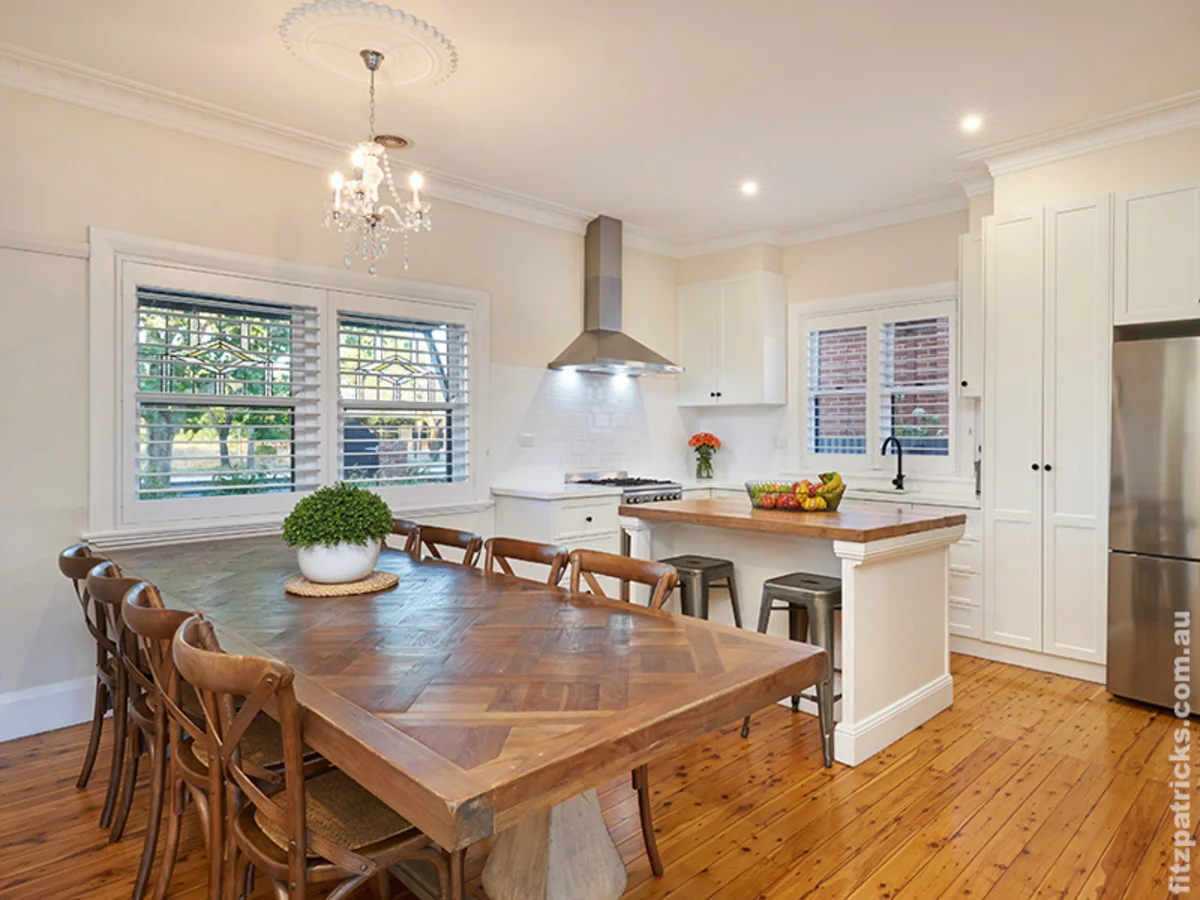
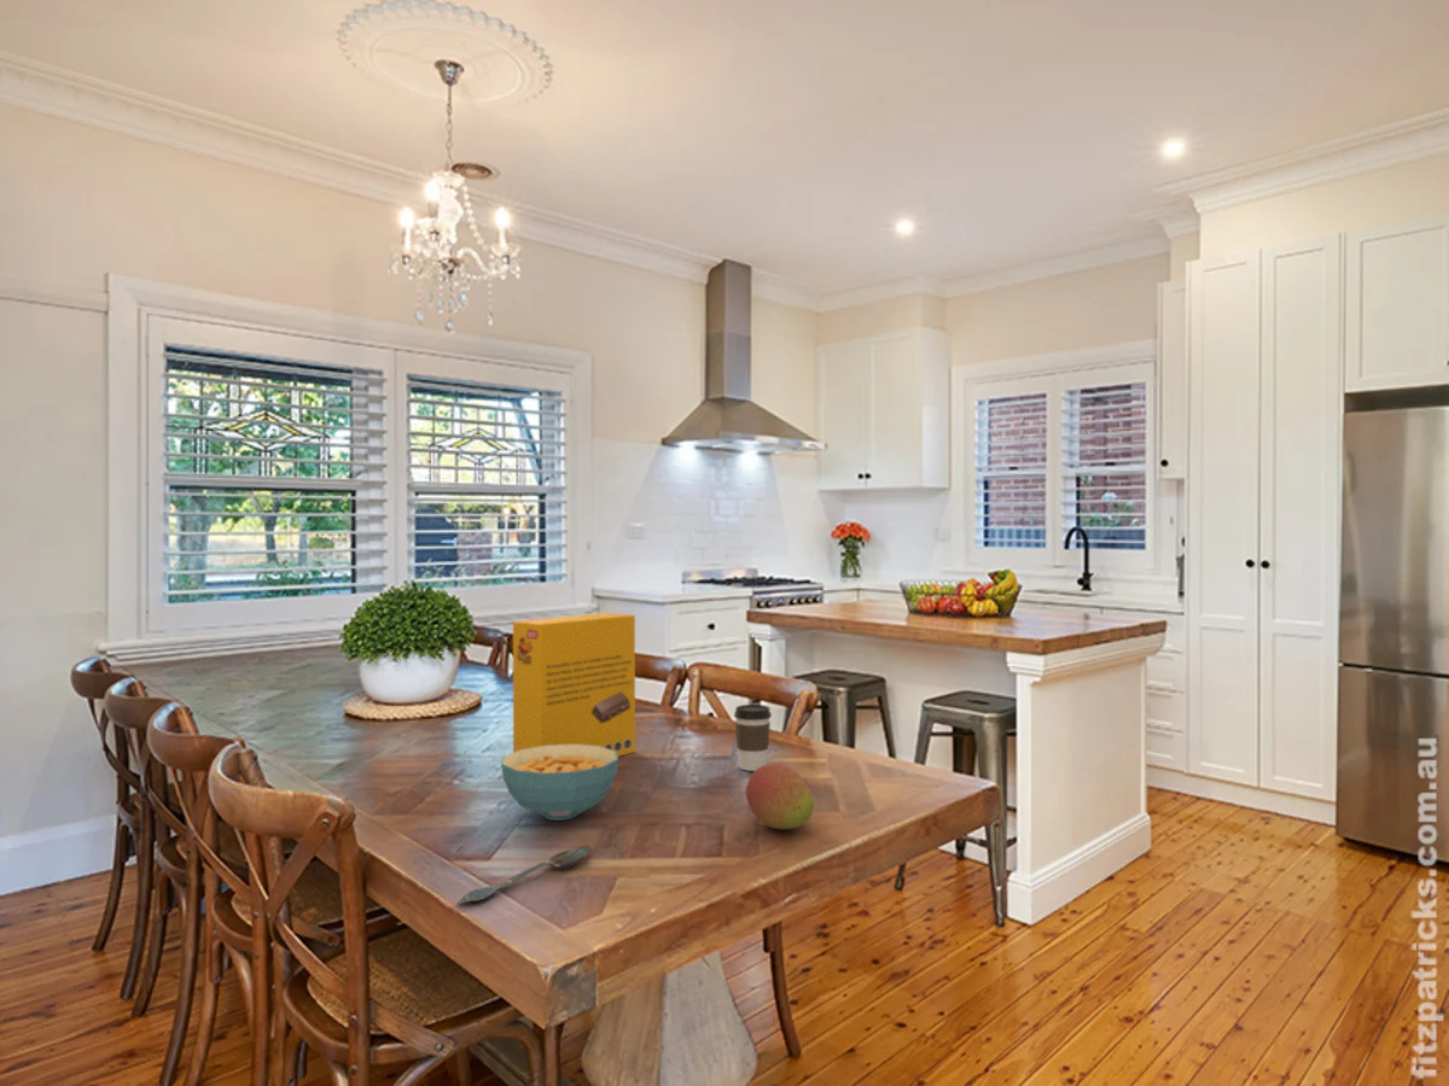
+ cereal box (576, 689)
+ cereal bowl (560, 786)
+ coffee cup (752, 737)
+ spoon (528, 872)
+ fruit (779, 795)
